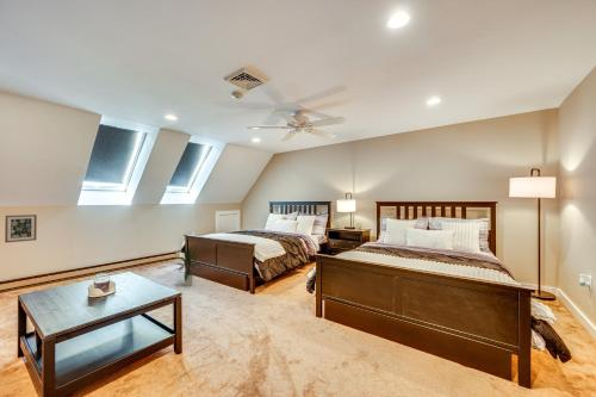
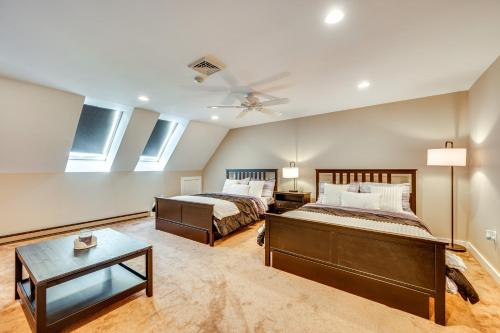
- wall art (20, 228)
- indoor plant (188, 265)
